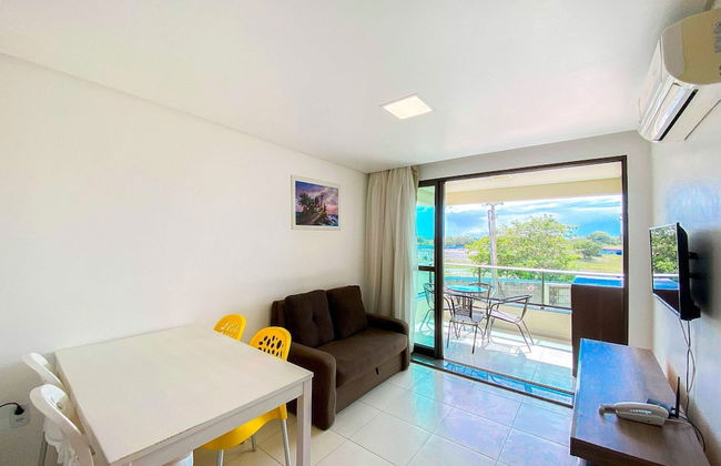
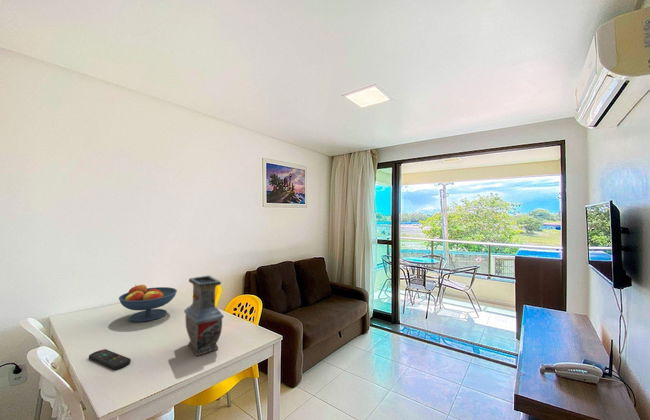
+ vase (203, 312)
+ fruit bowl (149, 300)
+ remote control (109, 358)
